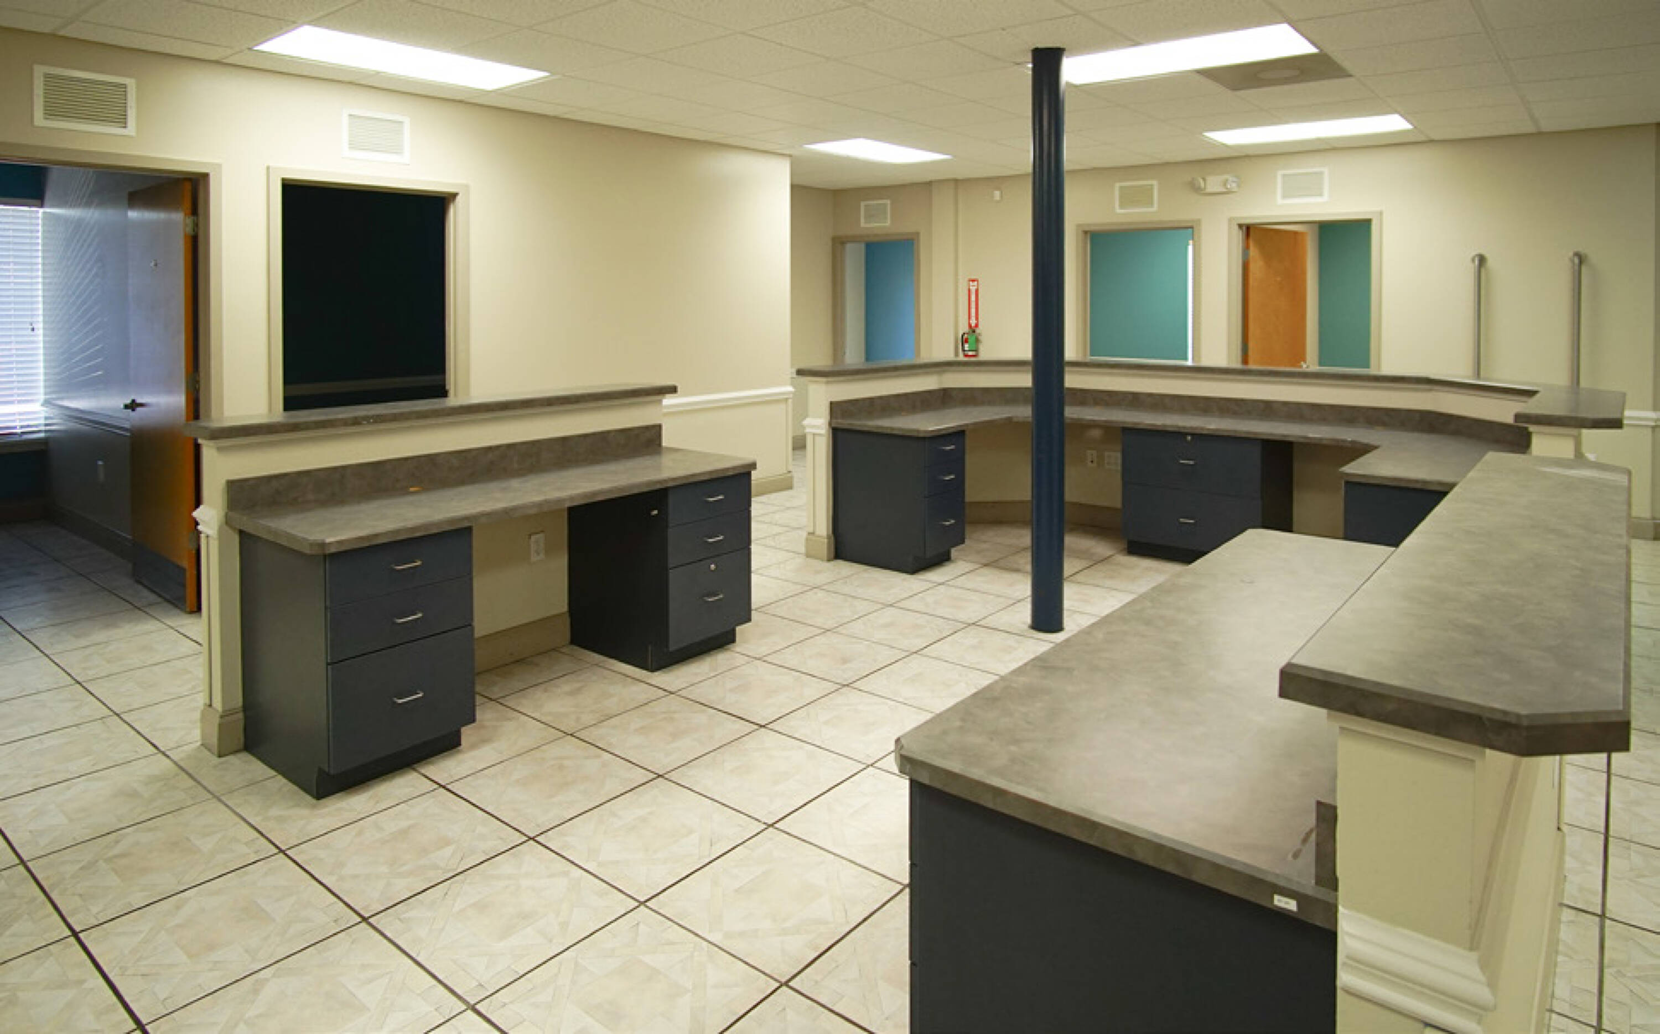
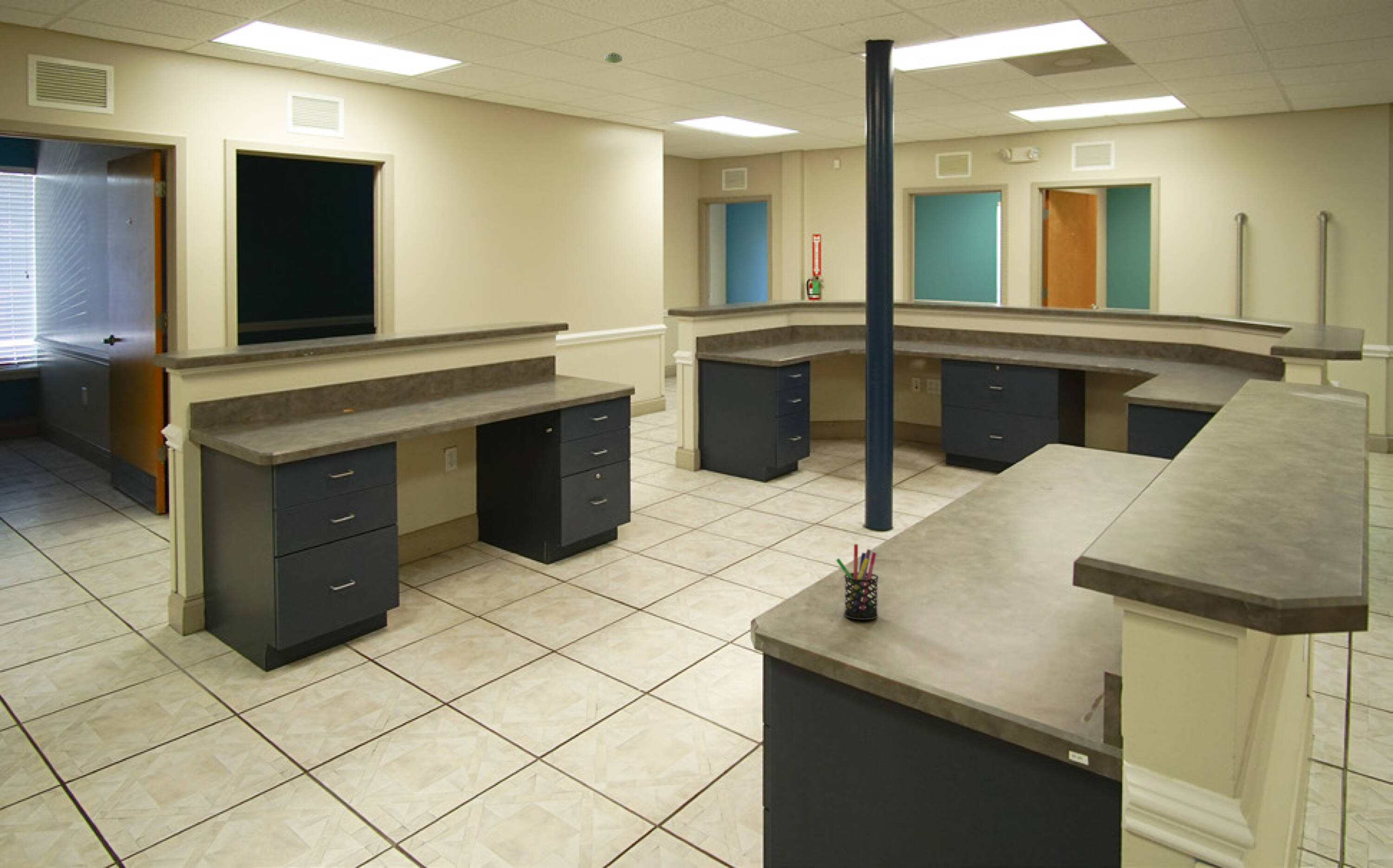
+ smoke detector (613, 58)
+ pen holder (857, 581)
